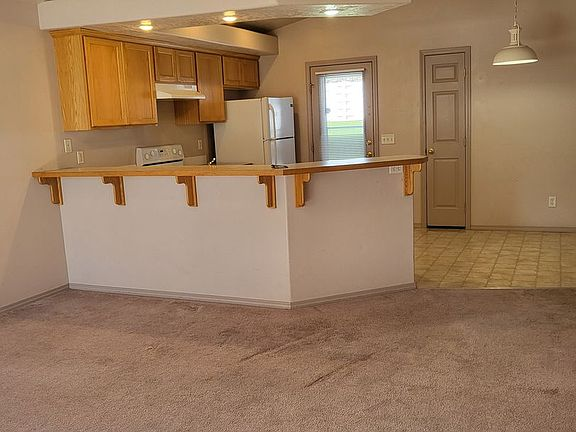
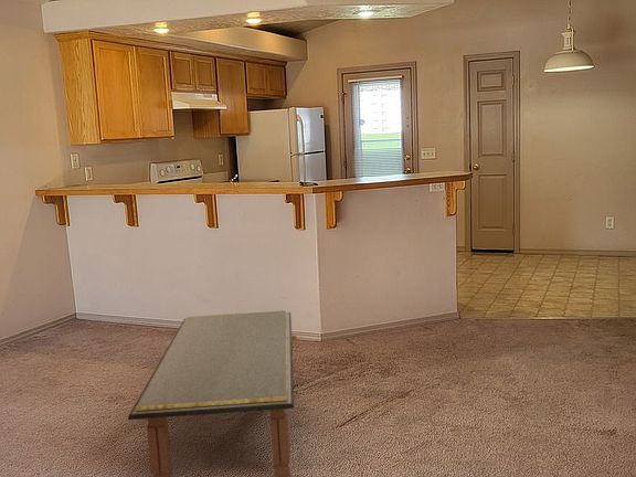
+ coffee table (232, 388)
